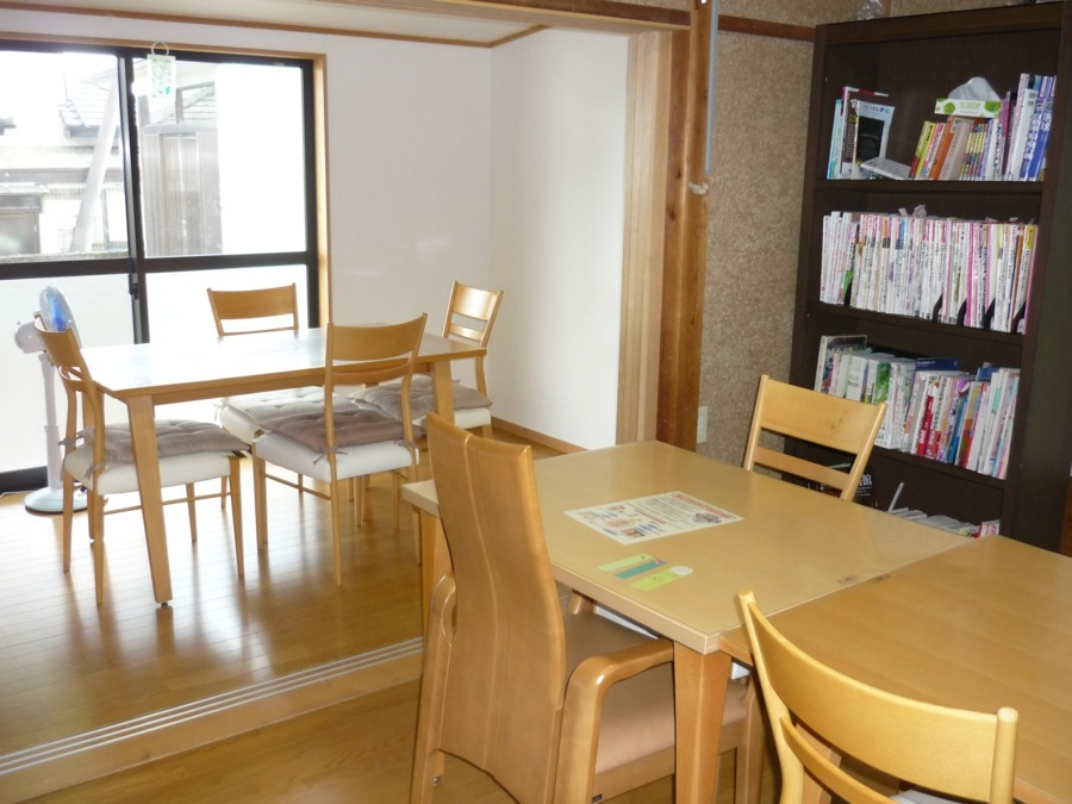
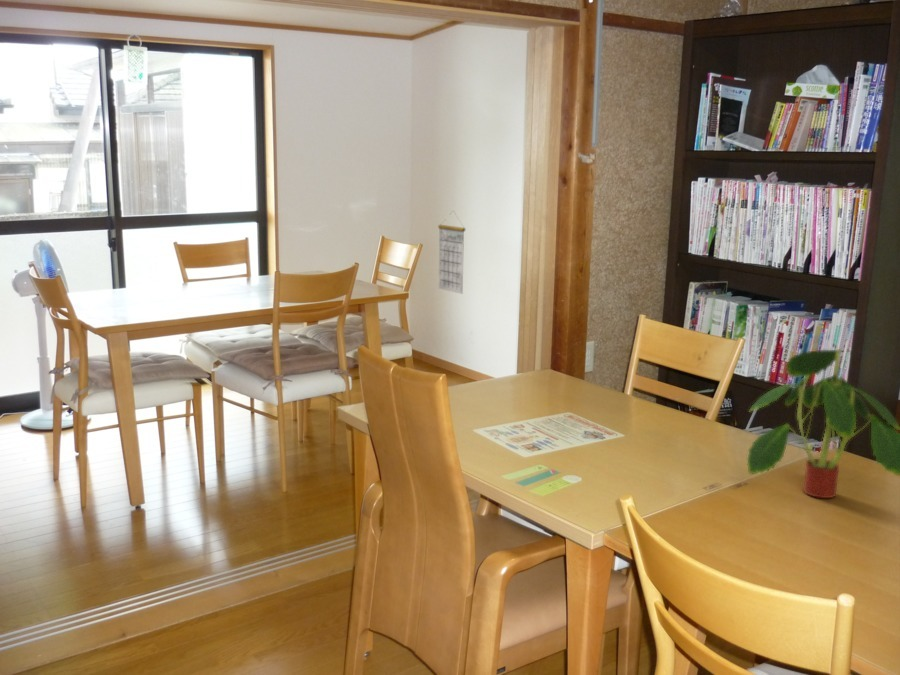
+ calendar (451, 251)
+ plant (810, 421)
